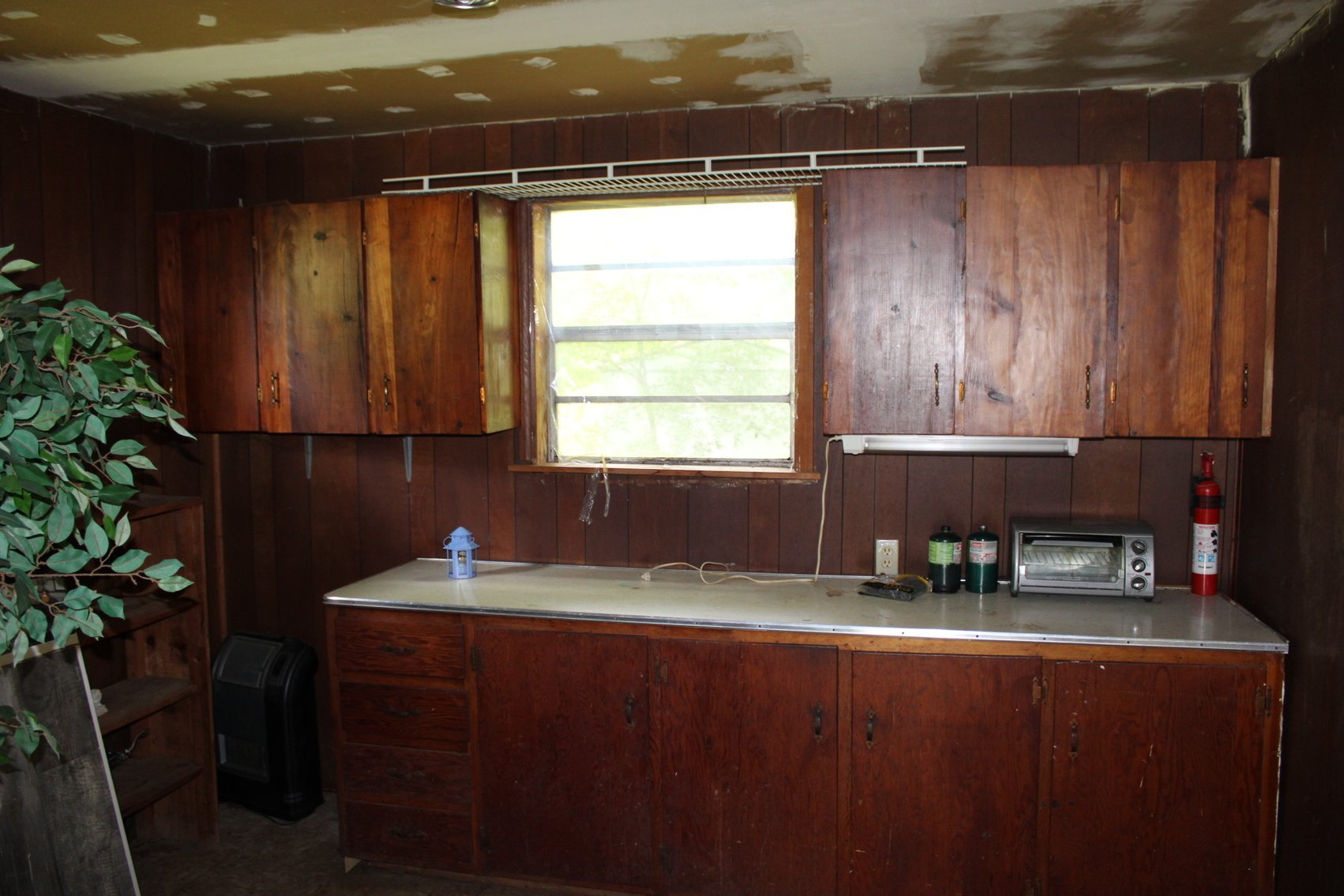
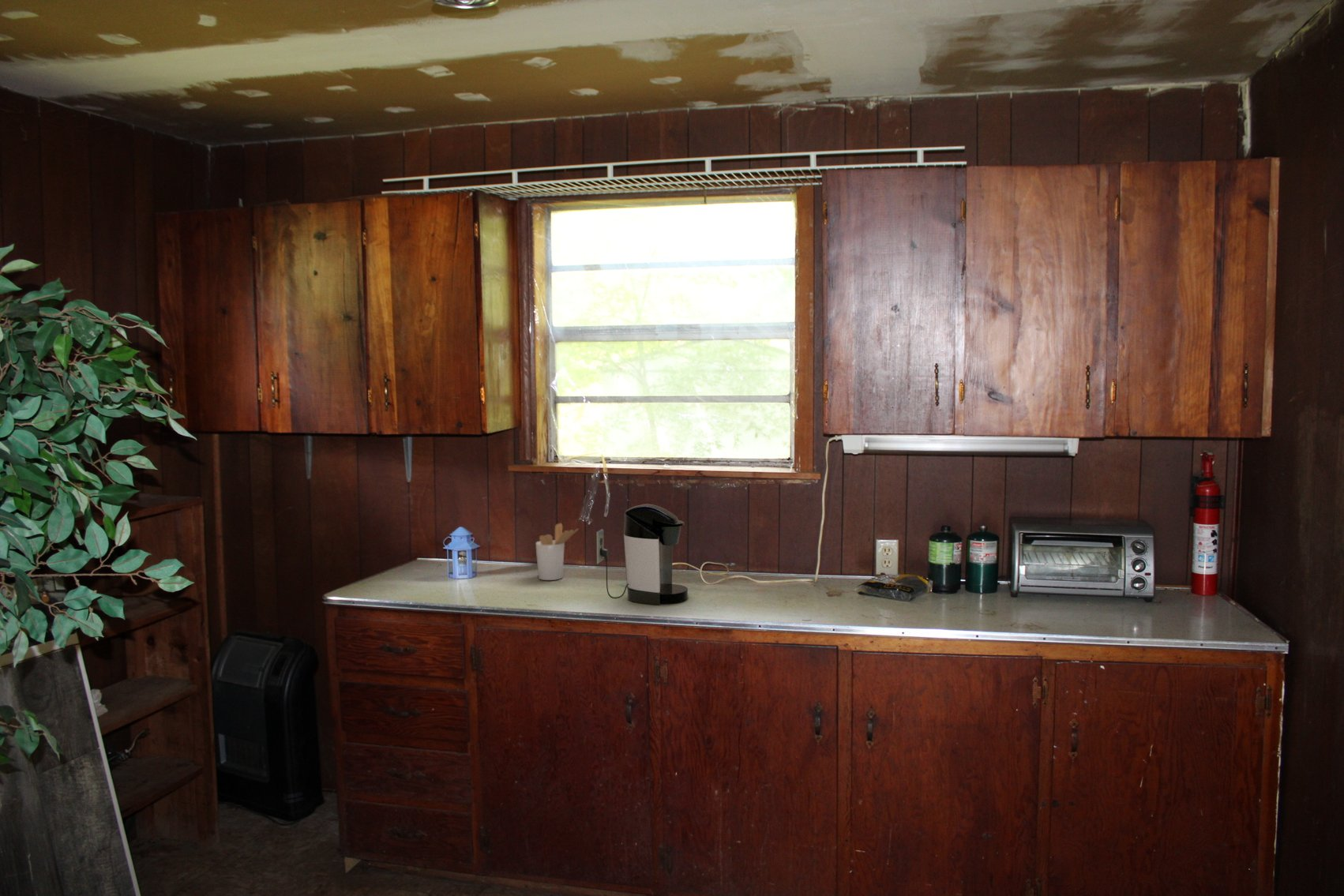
+ coffee maker (648, 554)
+ utensil holder (557, 552)
